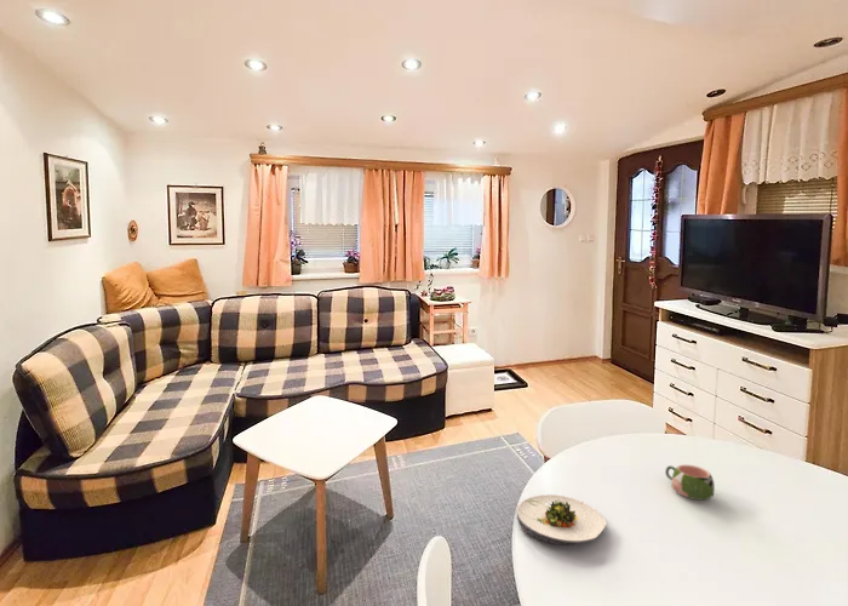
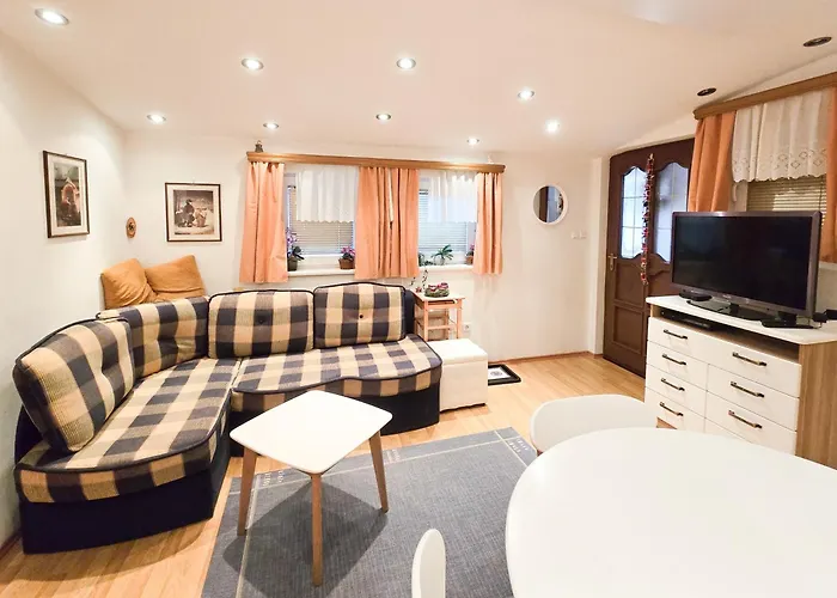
- mug (688, 480)
- salad plate (558, 511)
